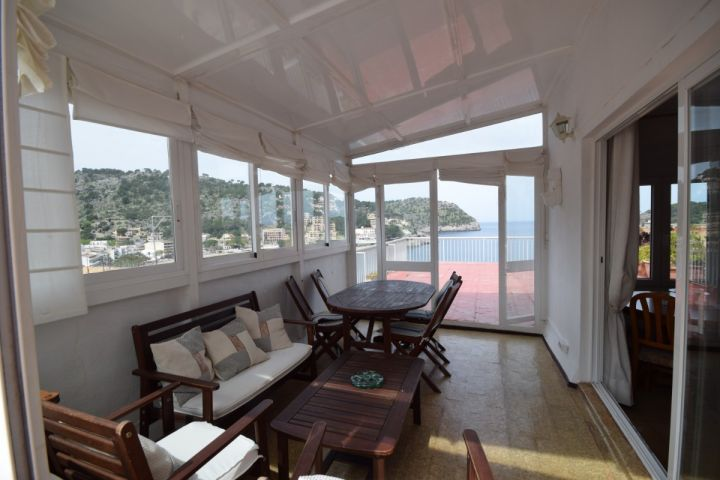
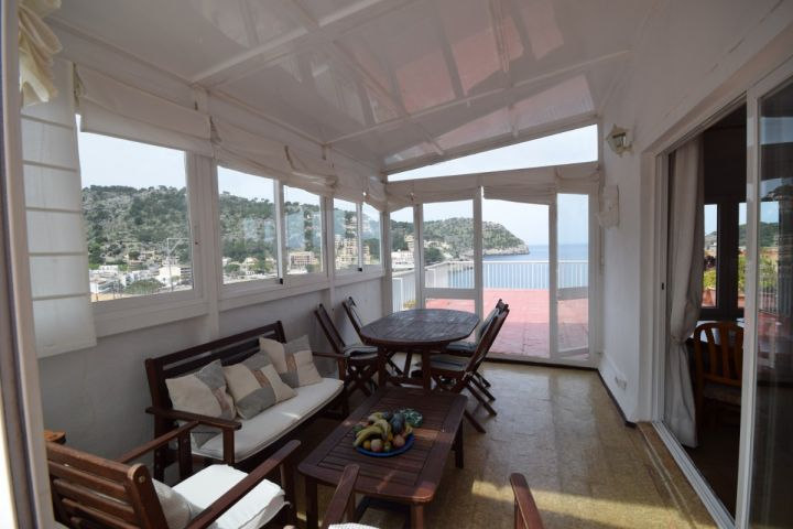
+ fruit bowl (383, 428)
